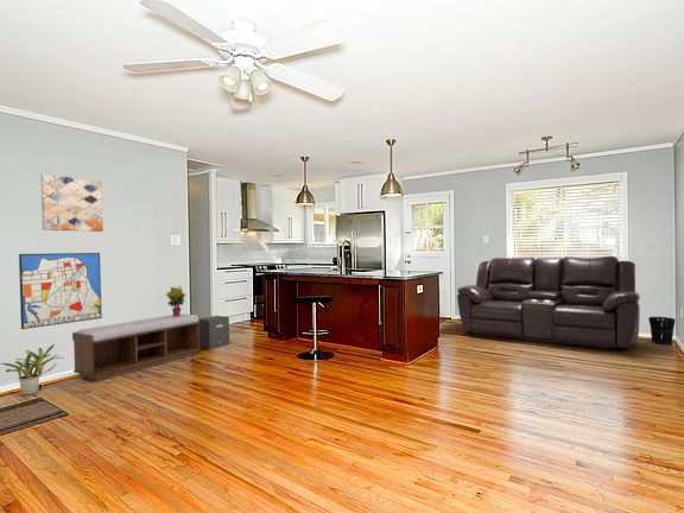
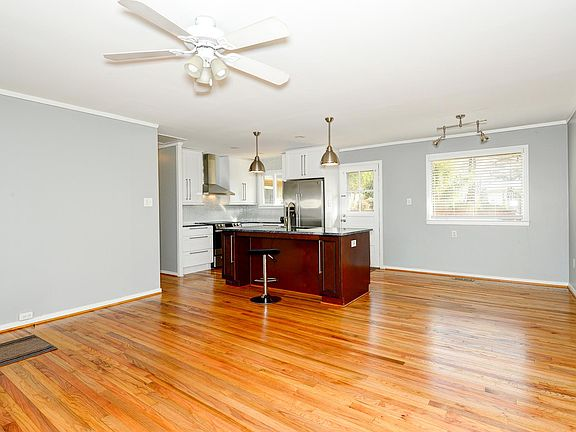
- wall art (63, 287)
- potted plant (34, 369)
- sofa (544, 296)
- wall art (72, 204)
- wastebasket (661, 330)
- speaker (213, 331)
- potted plant (176, 300)
- bench (142, 342)
